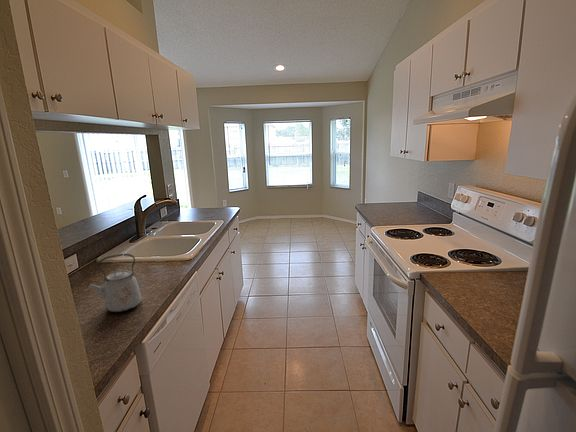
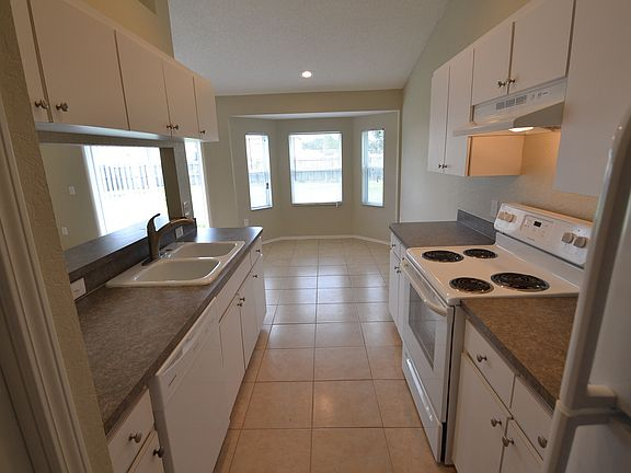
- kettle (113, 282)
